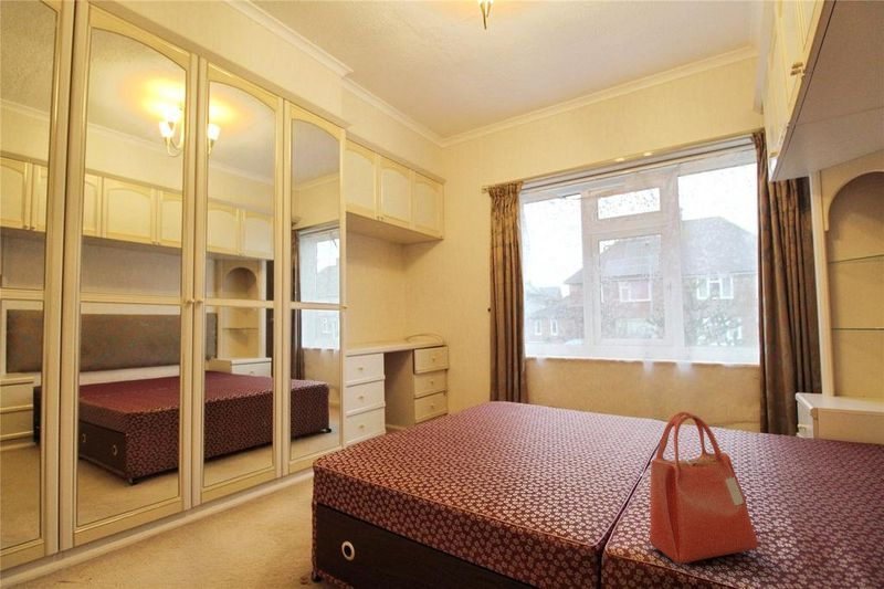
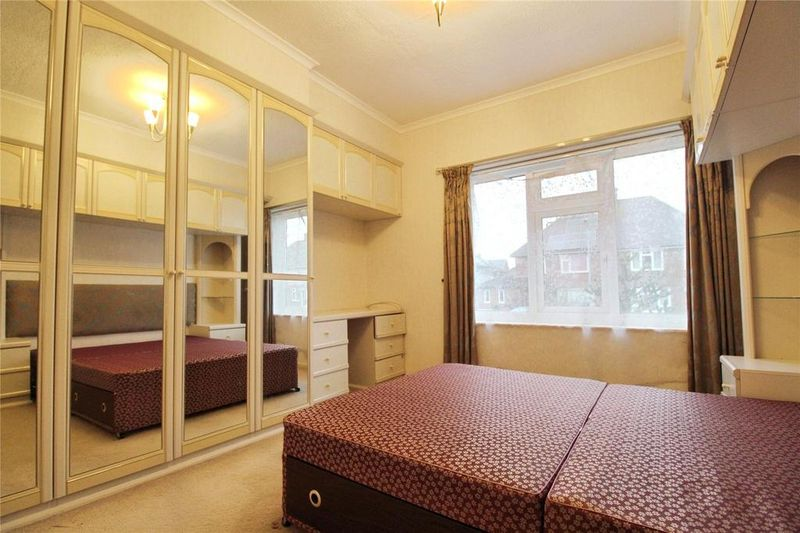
- handbag (698, 482)
